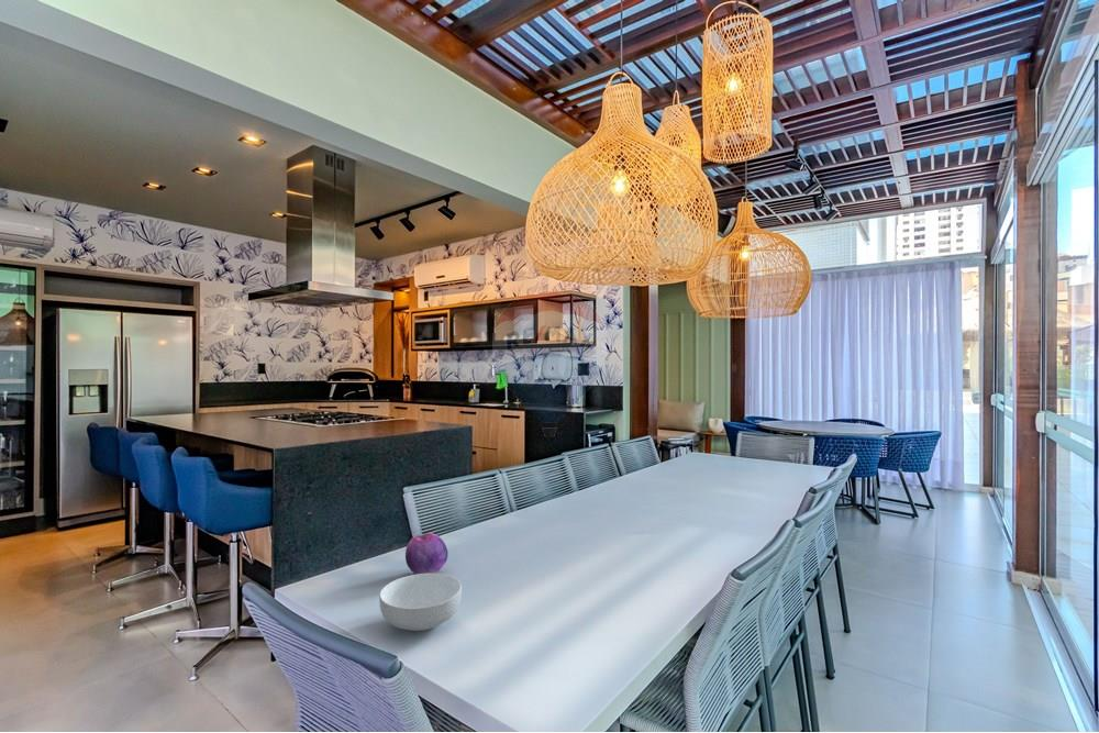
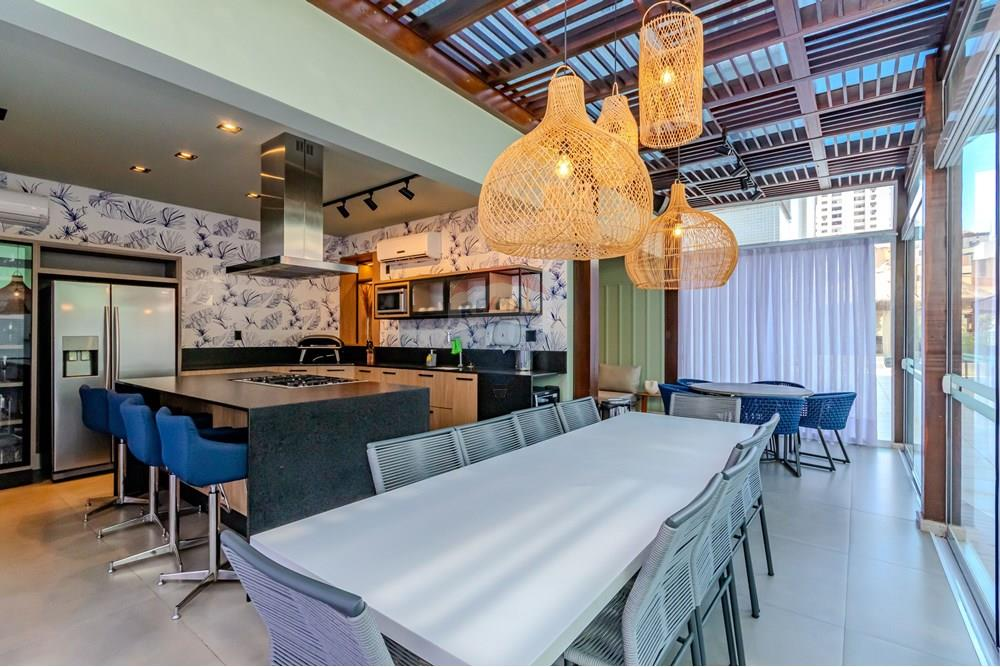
- fruit (426, 554)
- cereal bowl (421, 604)
